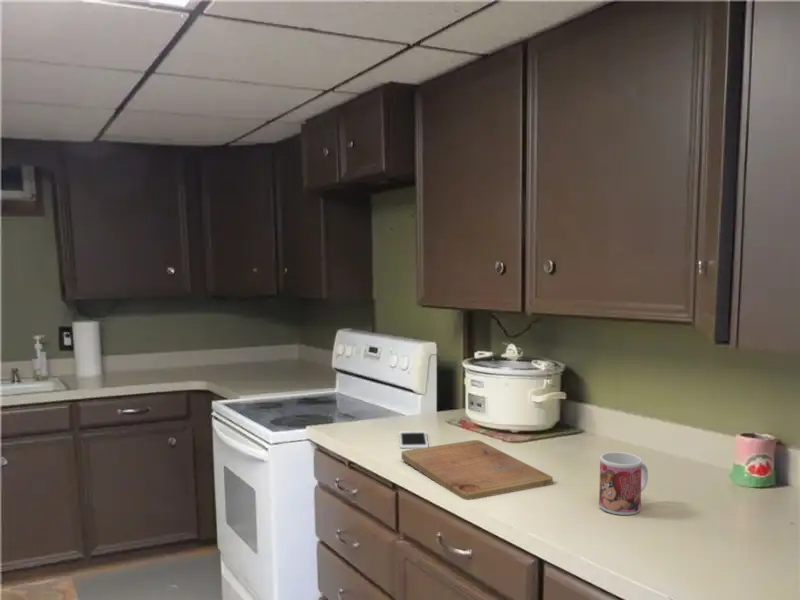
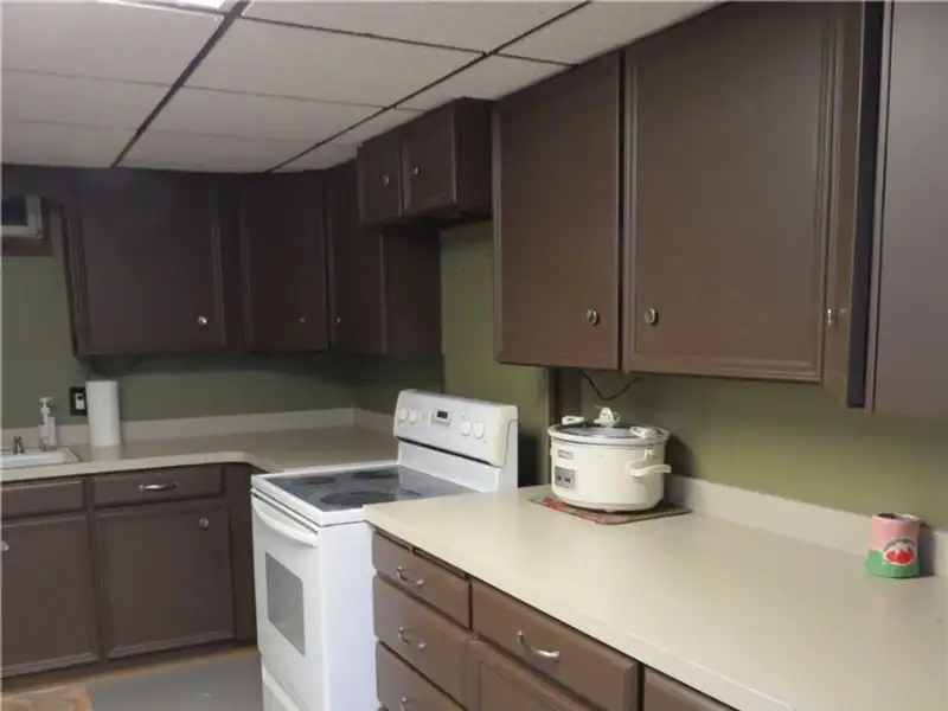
- cutting board (472, 467)
- cell phone (413, 439)
- mug (627, 481)
